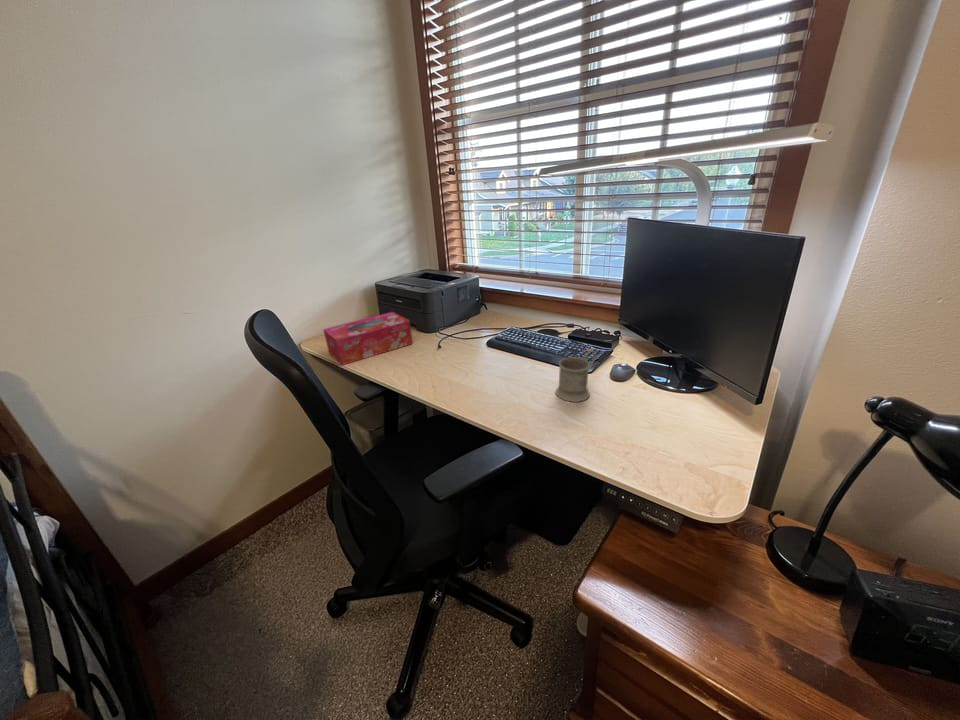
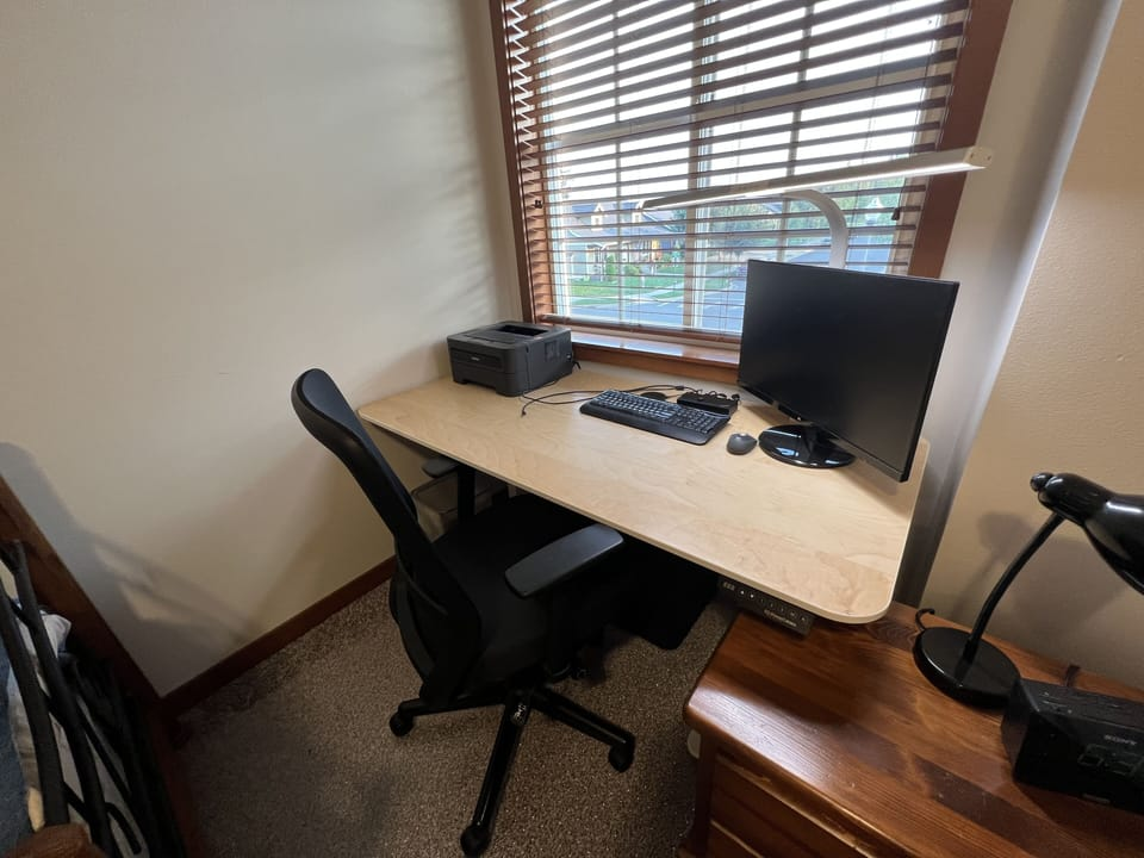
- tissue box (369, 336)
- mug (578, 372)
